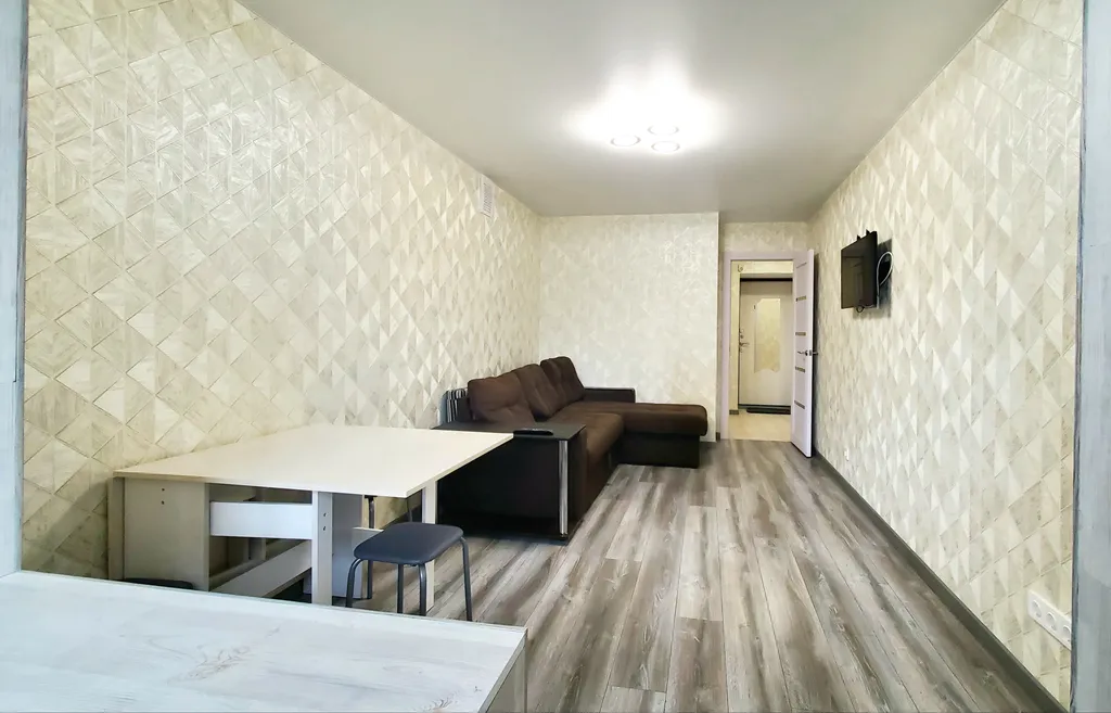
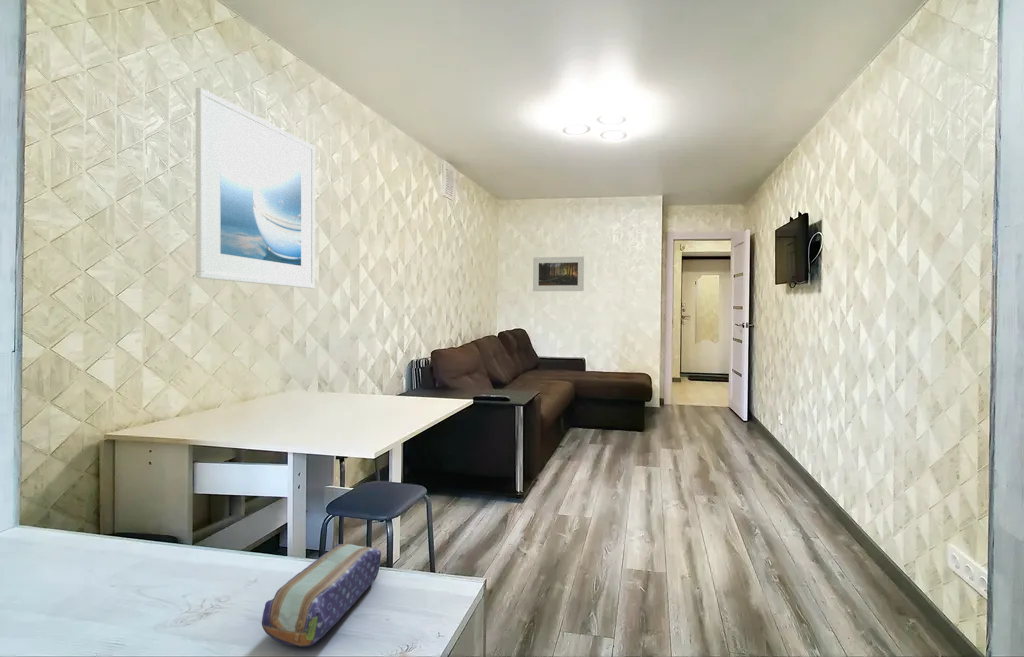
+ pencil case (326, 587)
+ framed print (264, 202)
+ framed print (558, 274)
